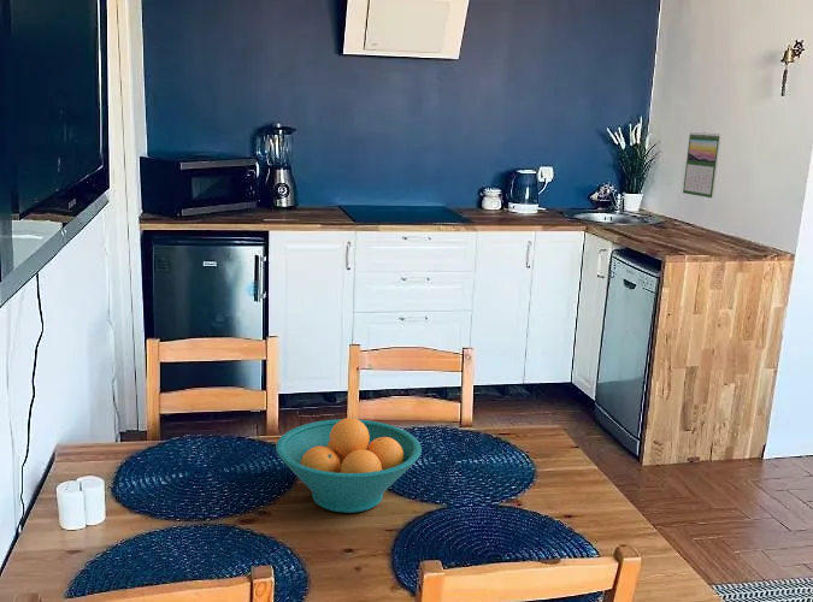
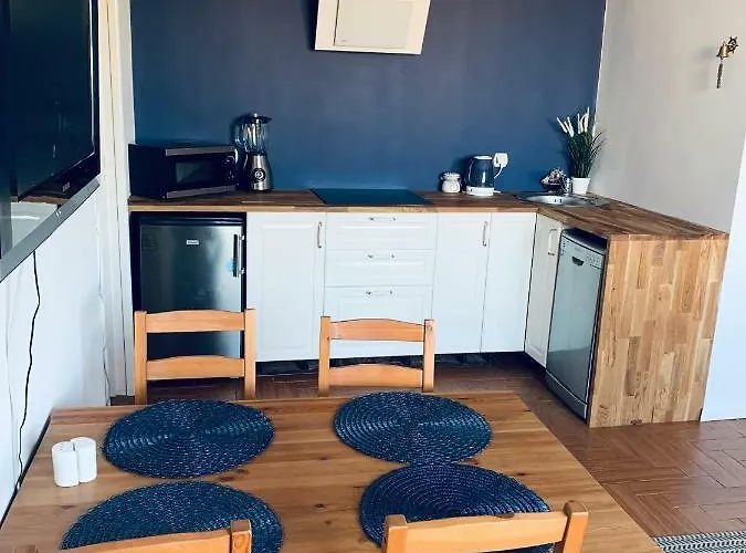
- fruit bowl (348, 459)
- calendar (701, 164)
